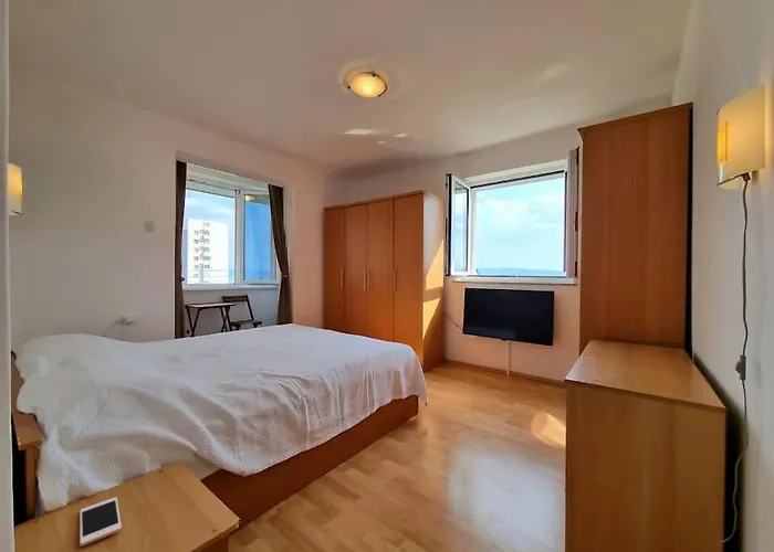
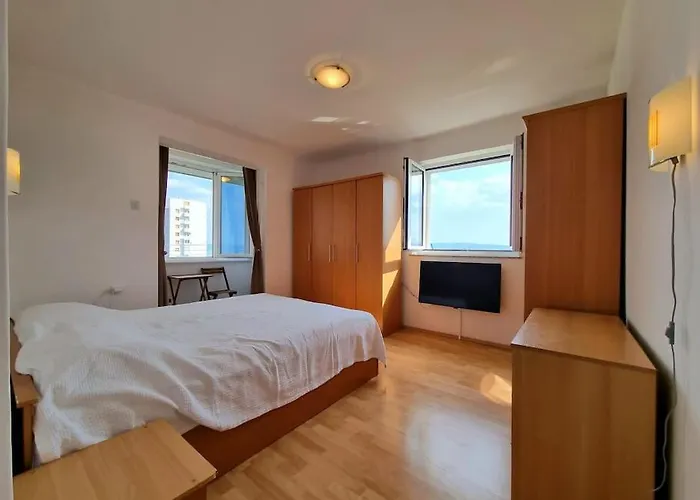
- cell phone (100, 519)
